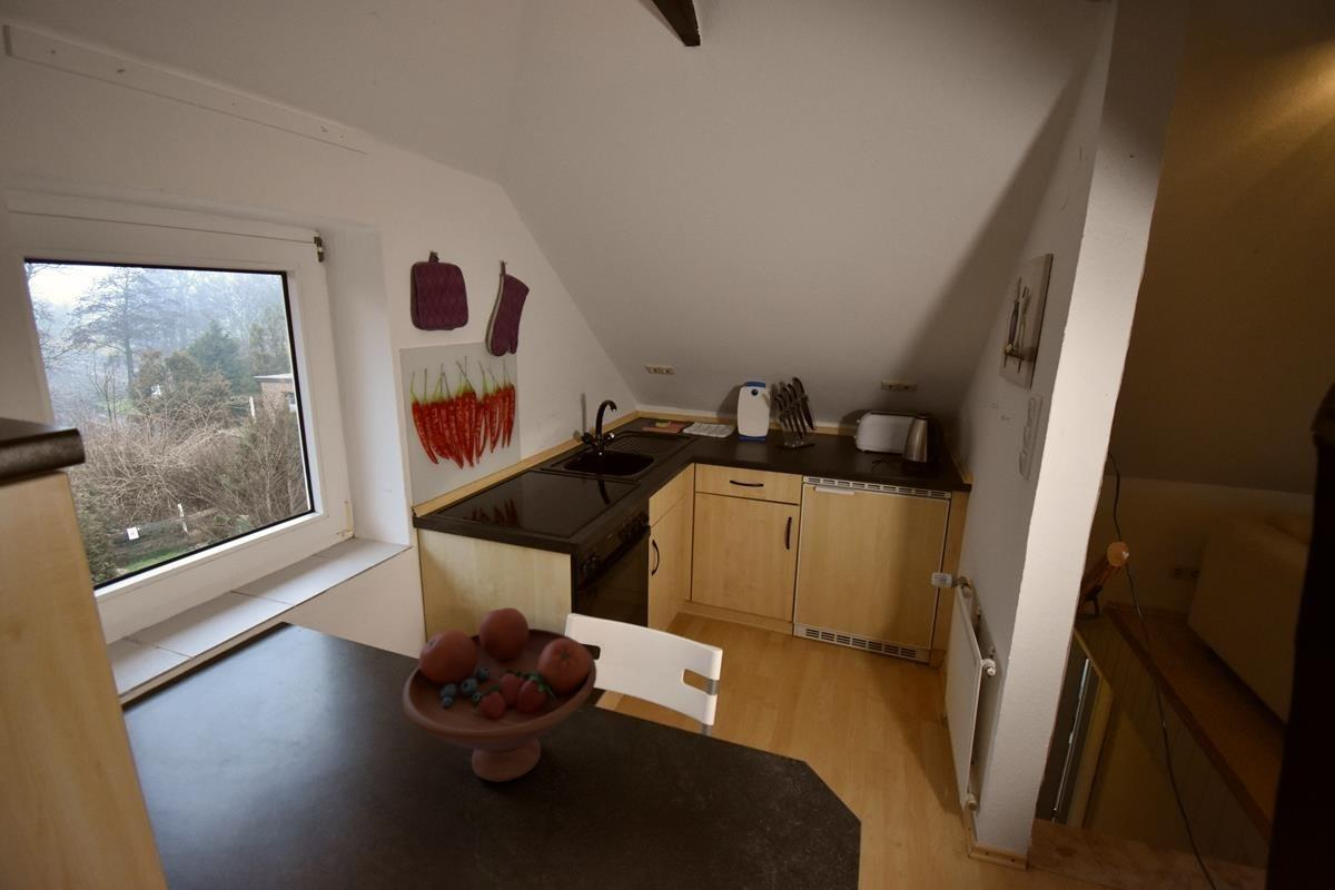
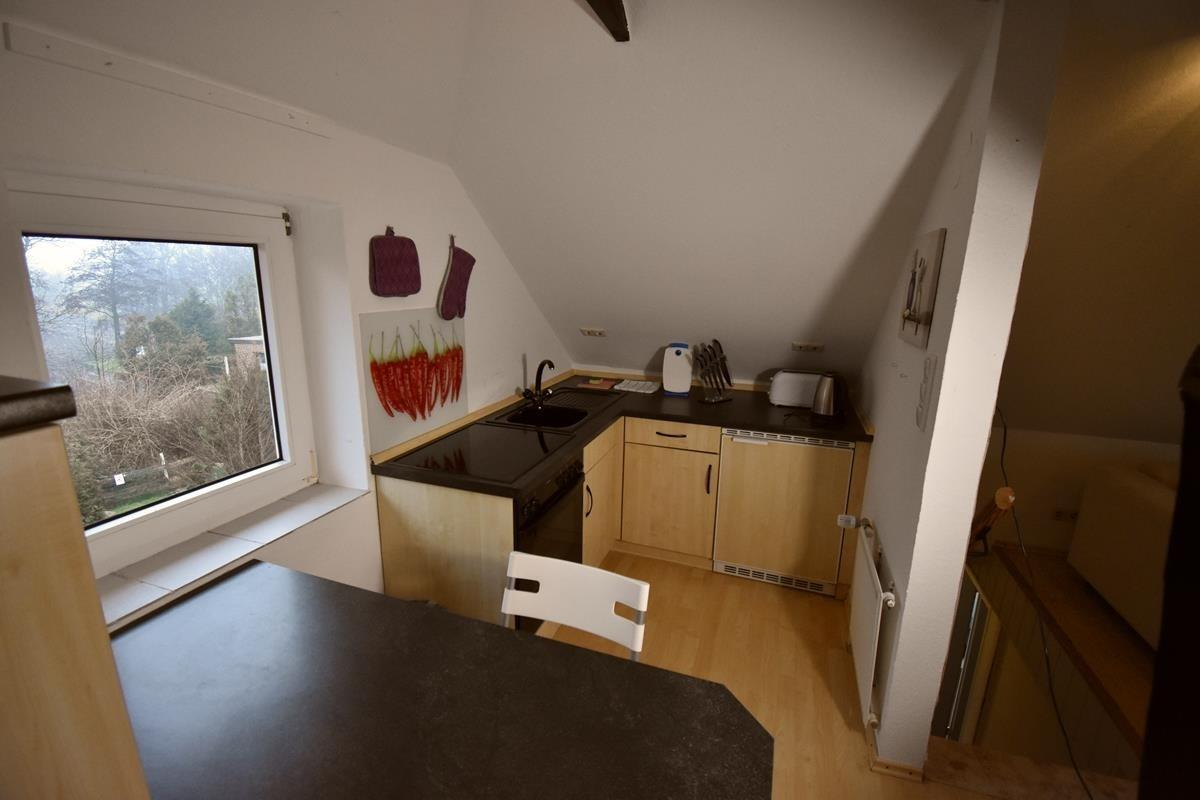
- fruit bowl (504, 700)
